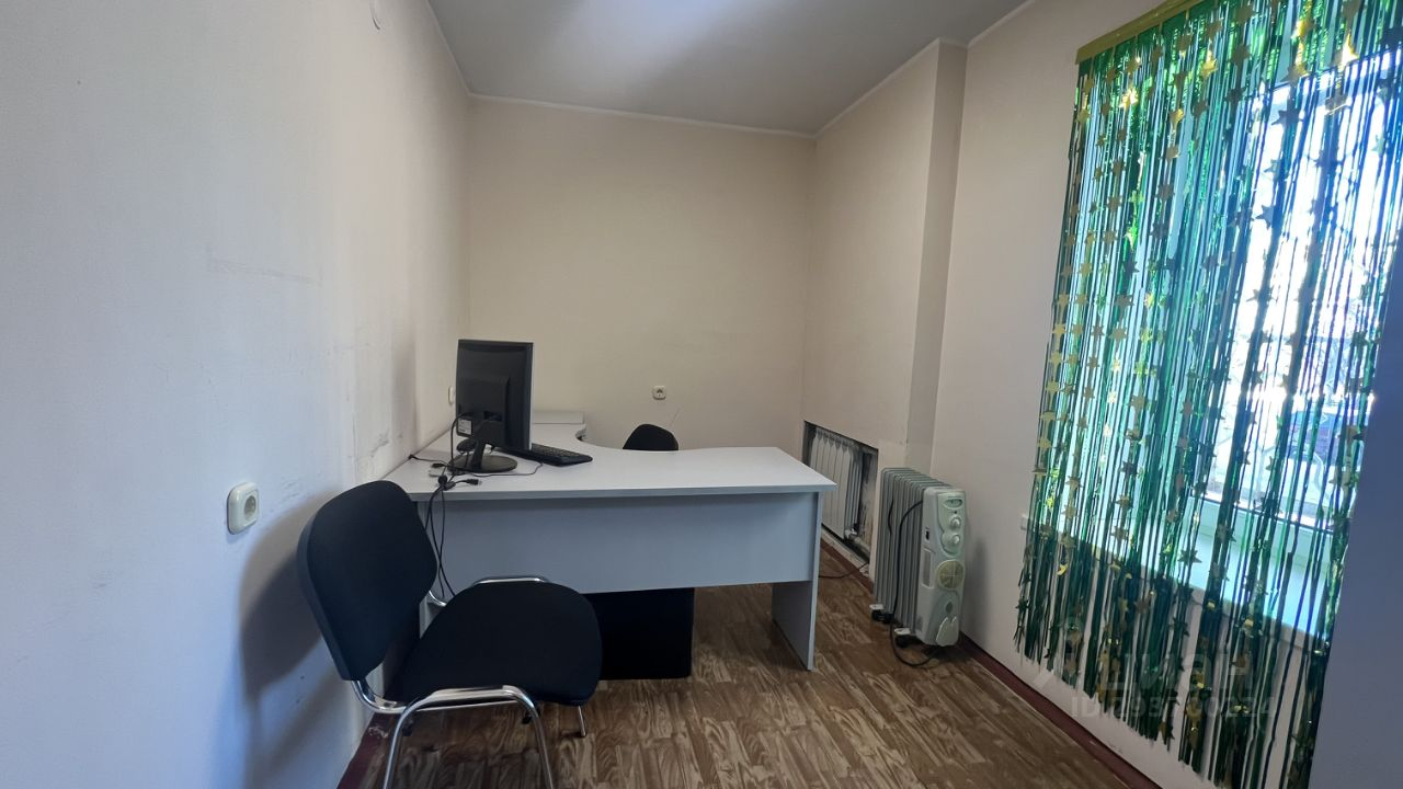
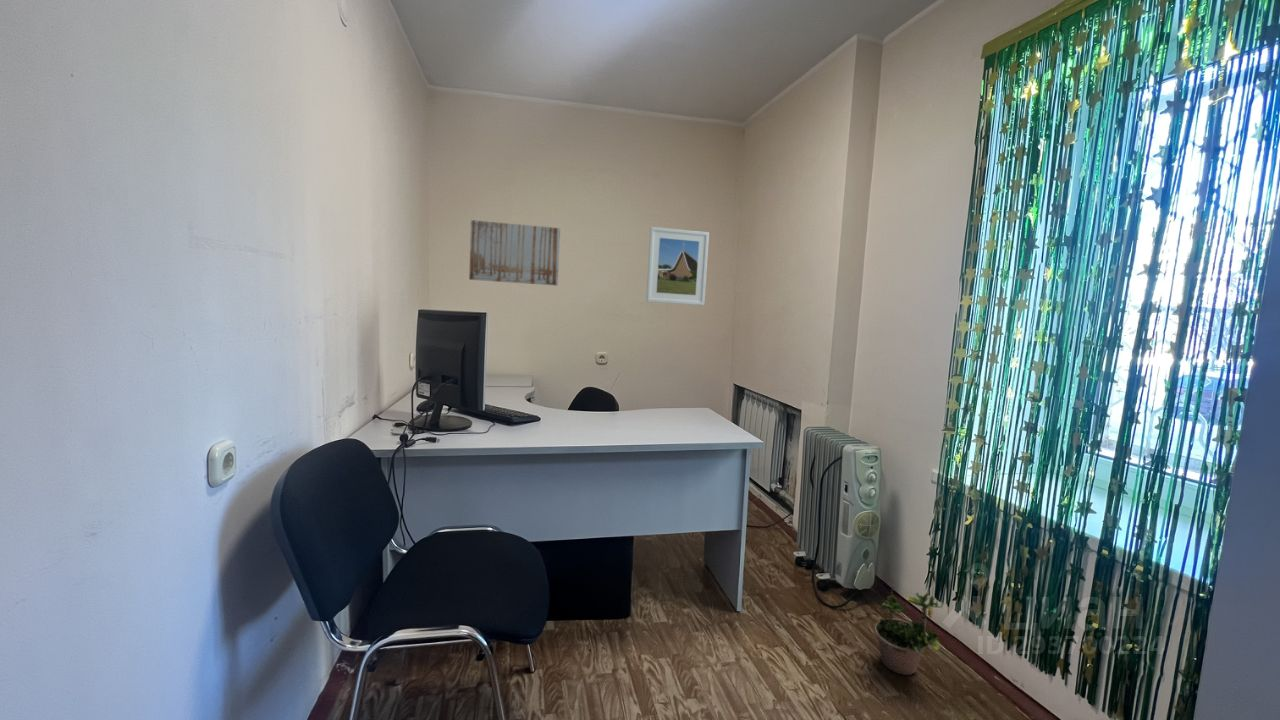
+ wall art (515, 253)
+ potted plant (903, 622)
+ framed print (677, 266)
